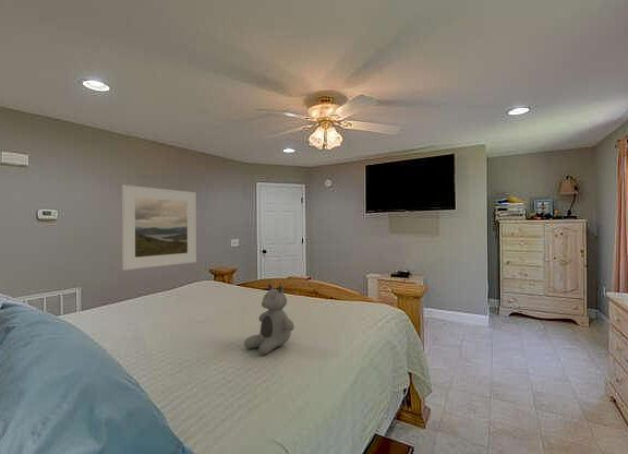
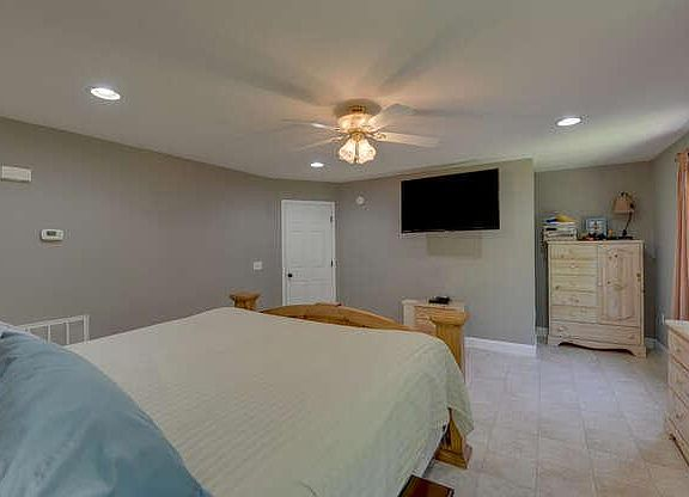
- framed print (162, 227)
- teddy bear (268, 315)
